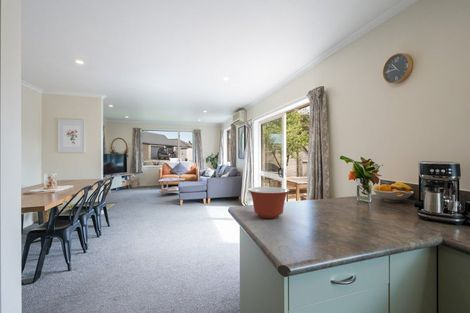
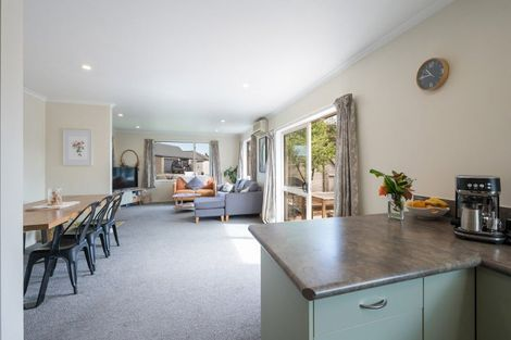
- mixing bowl (268, 202)
